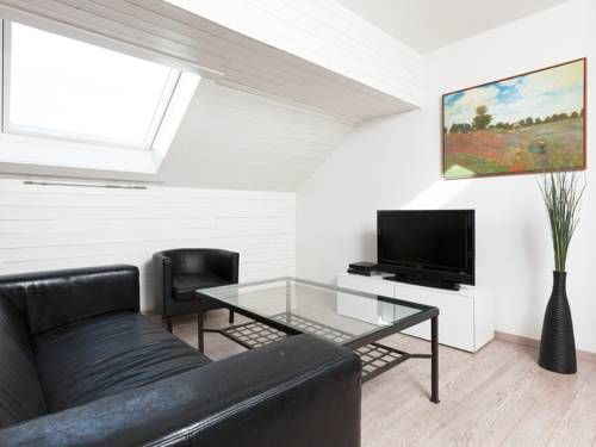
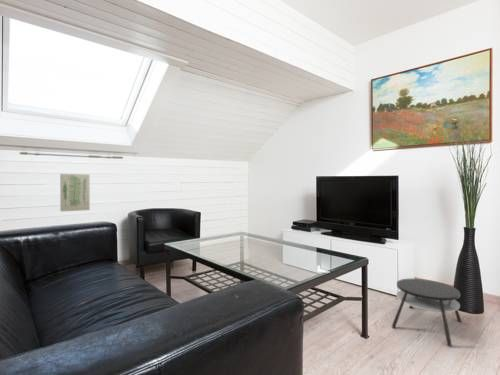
+ wall art (75, 192)
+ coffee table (426, 305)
